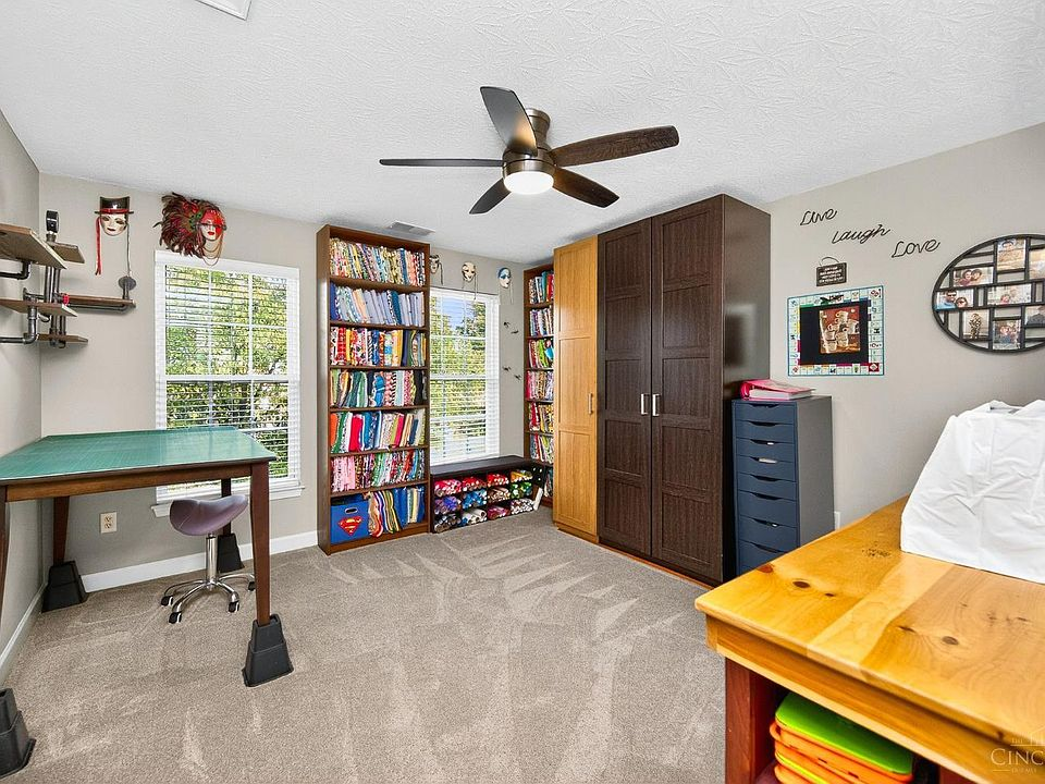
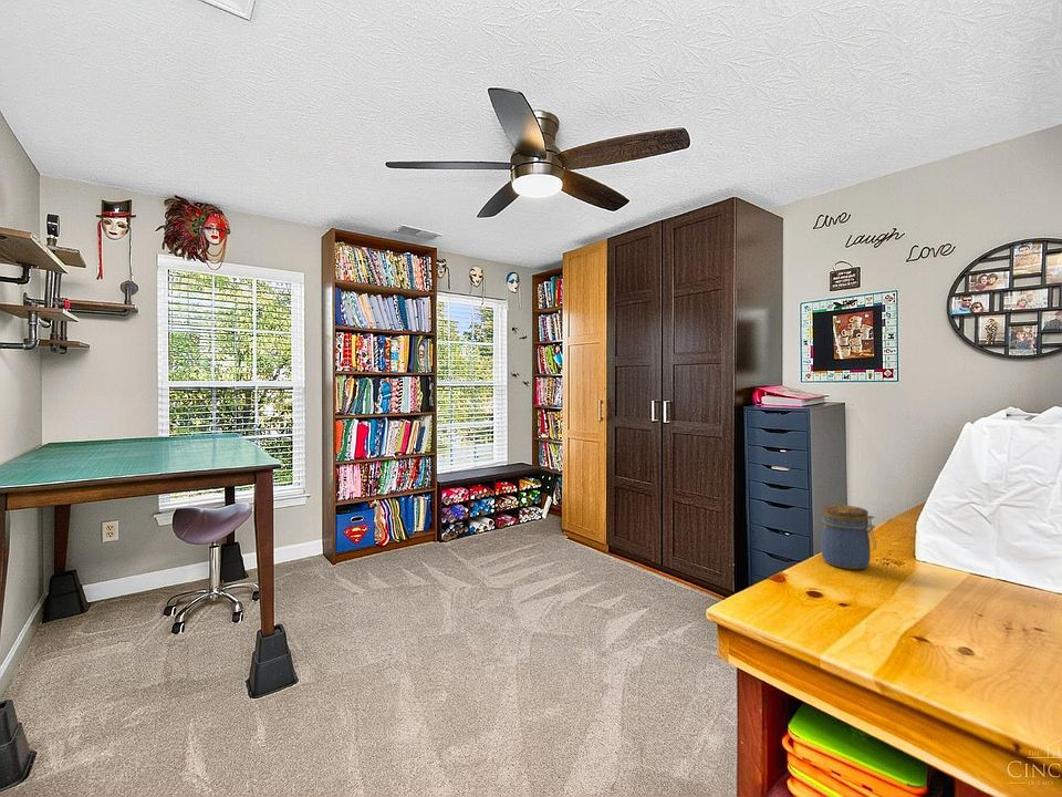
+ jar (847, 535)
